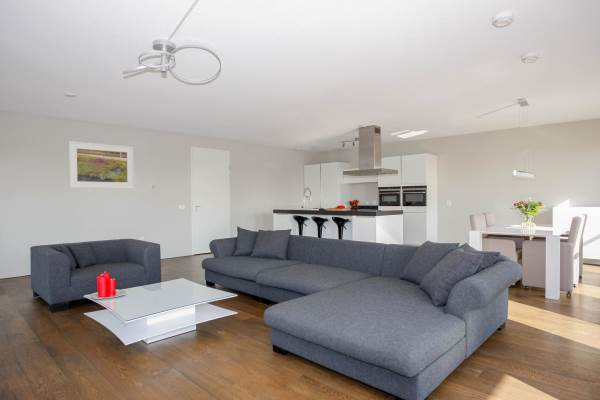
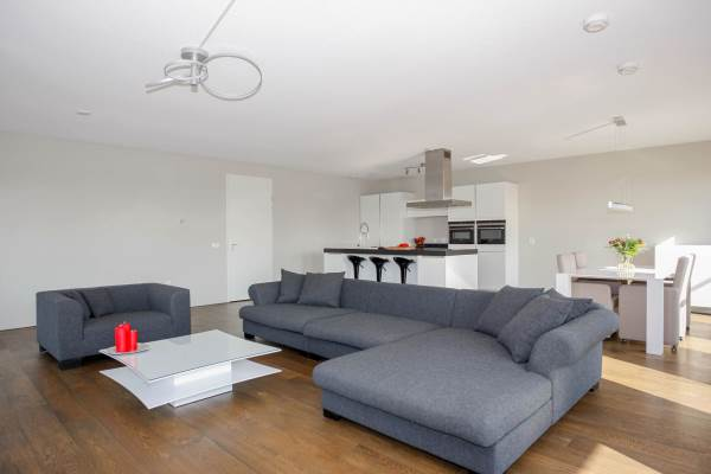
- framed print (103, 166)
